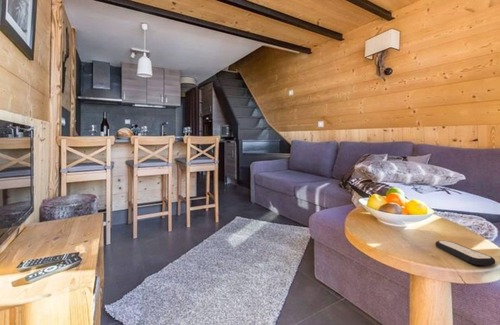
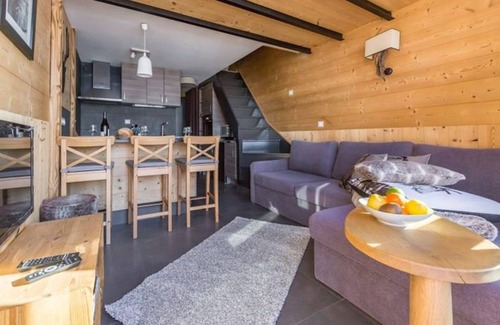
- remote control (461, 251)
